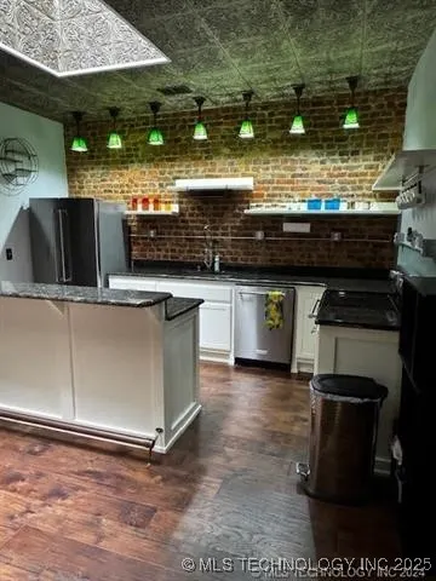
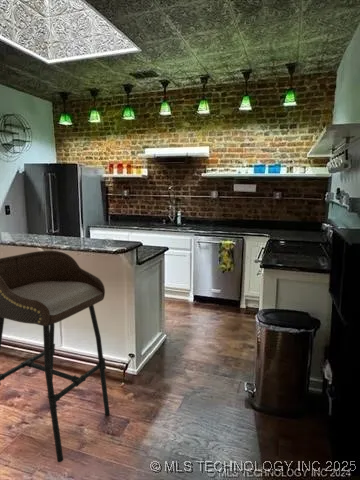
+ bar stool (50, 343)
